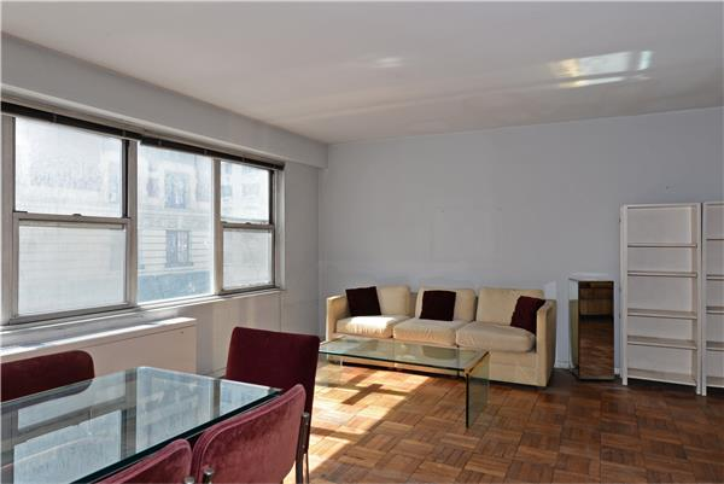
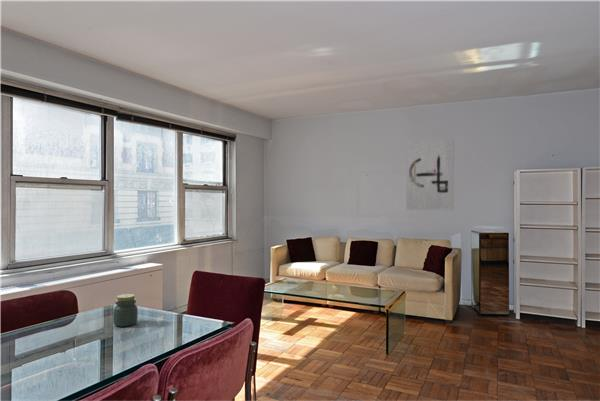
+ wall art (429, 175)
+ jar (125, 309)
